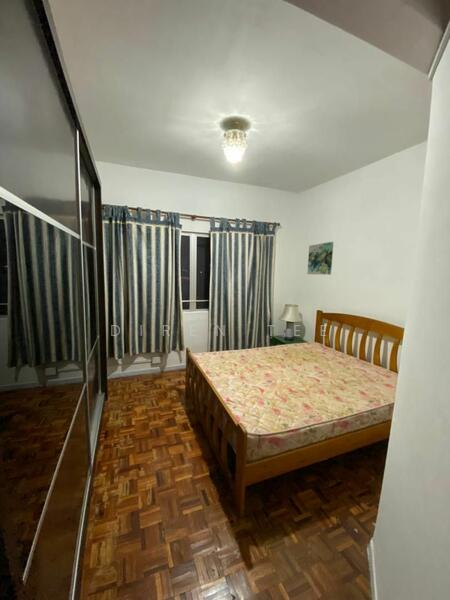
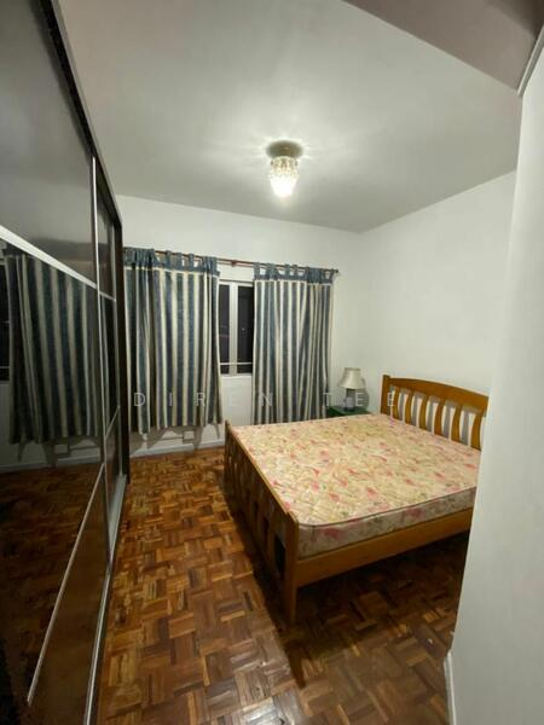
- wall art (319, 259)
